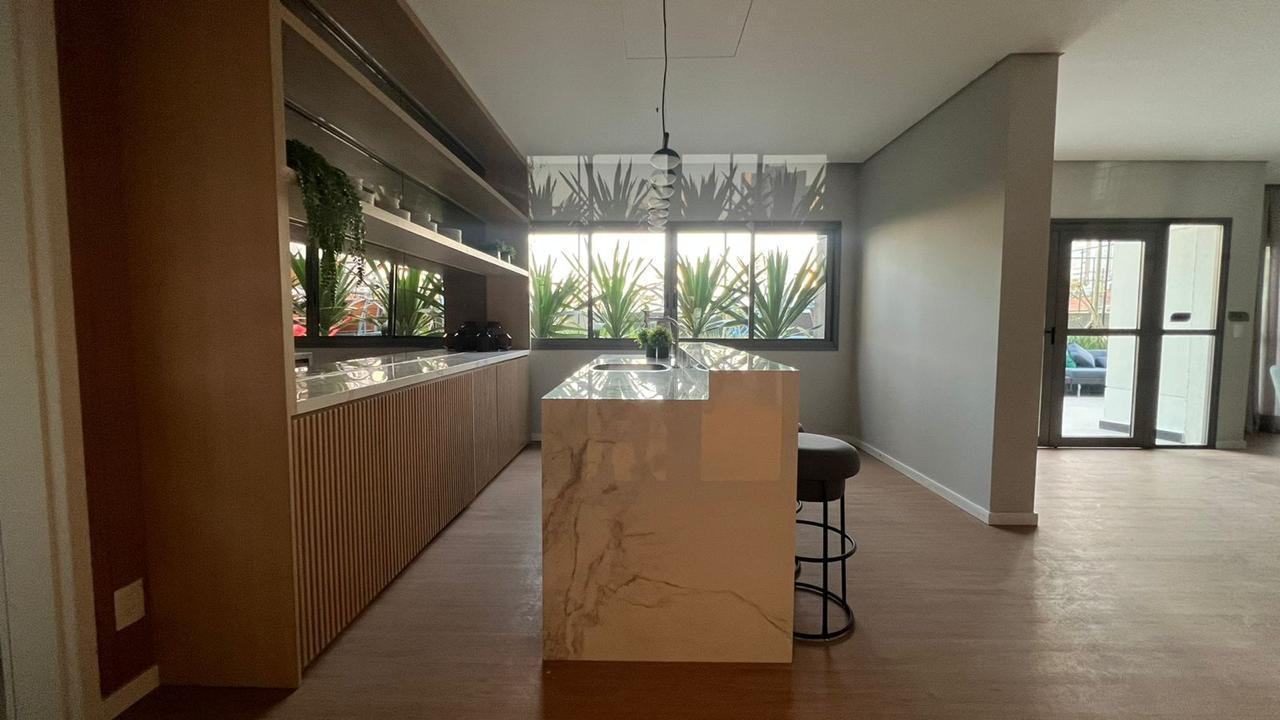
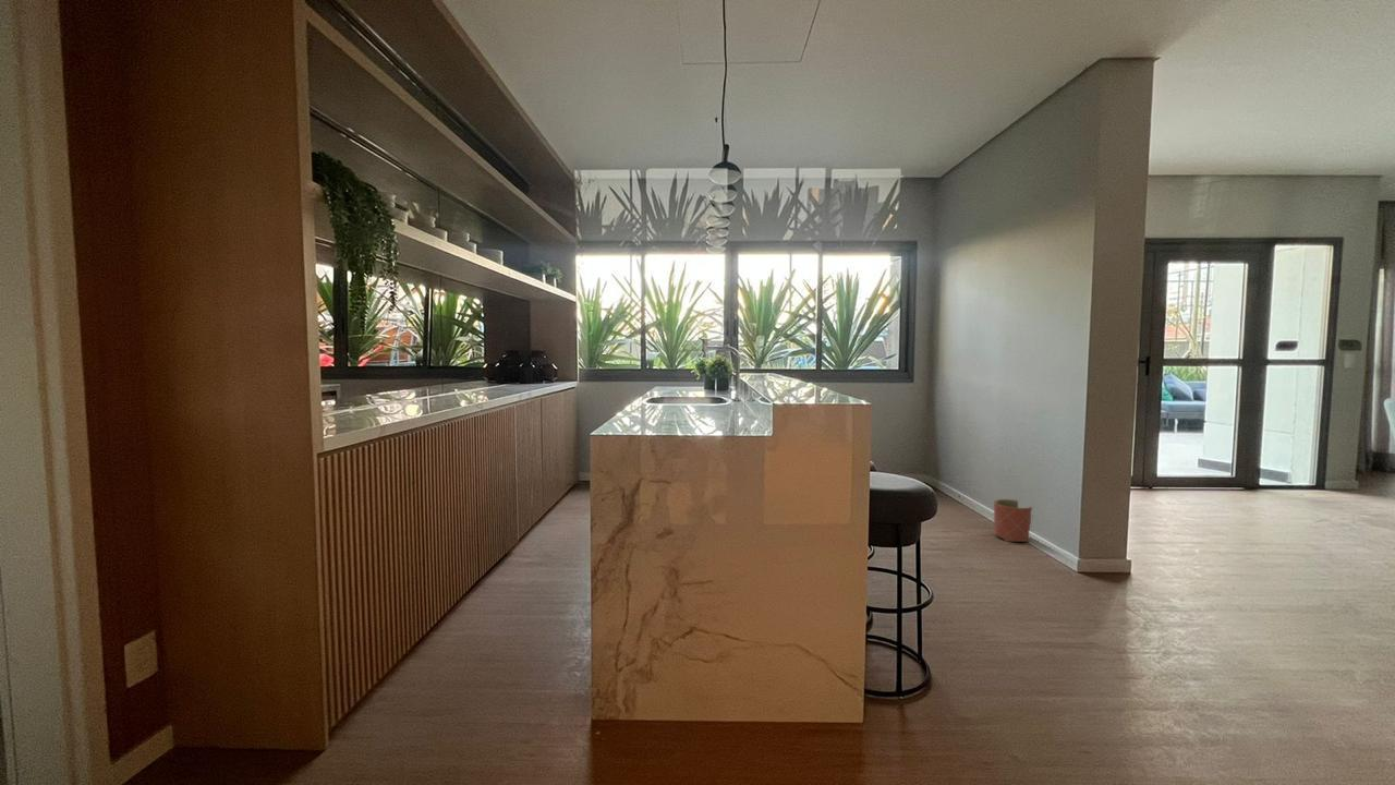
+ planter (1012, 520)
